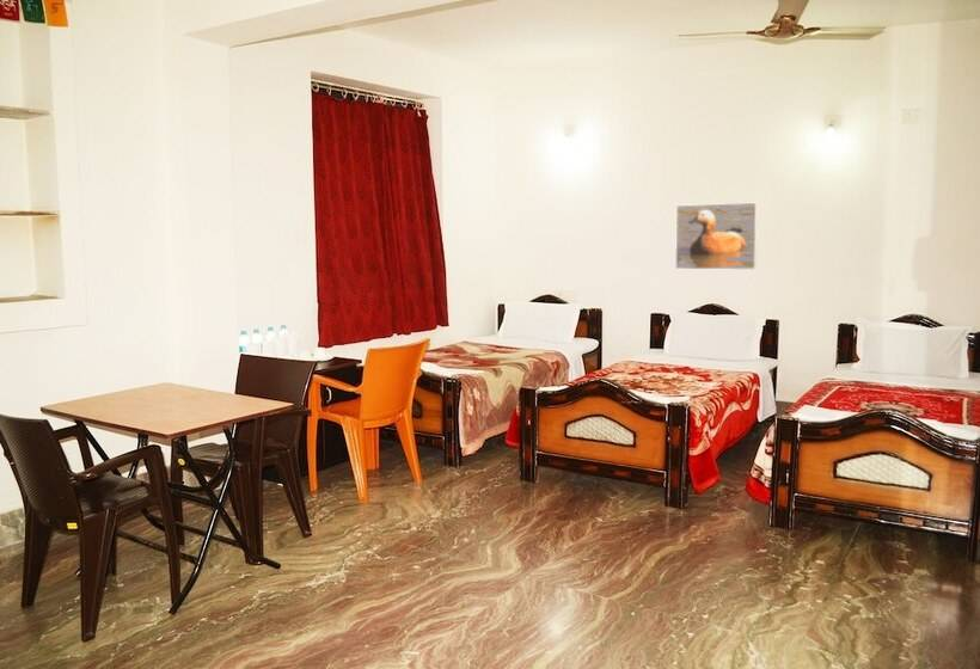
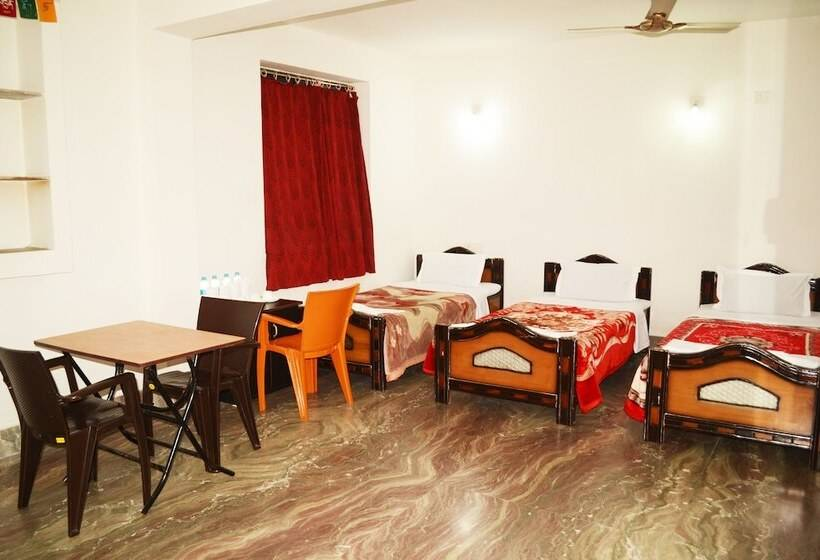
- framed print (715, 237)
